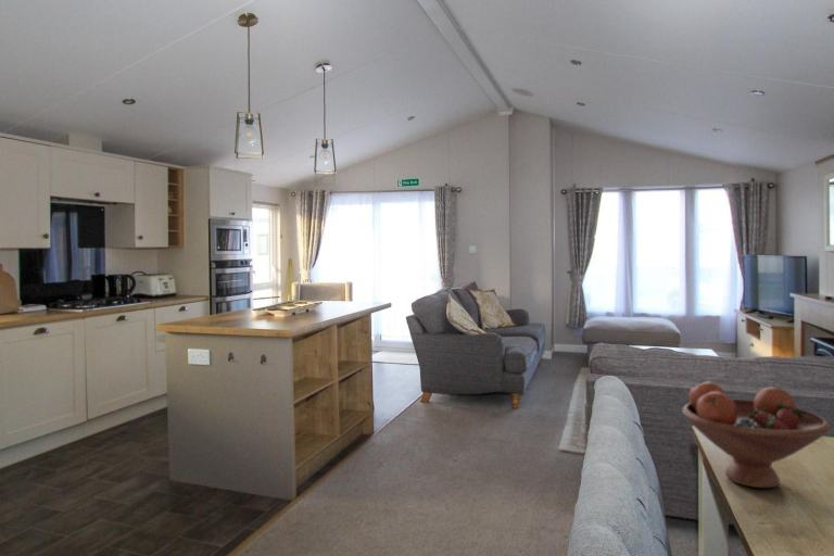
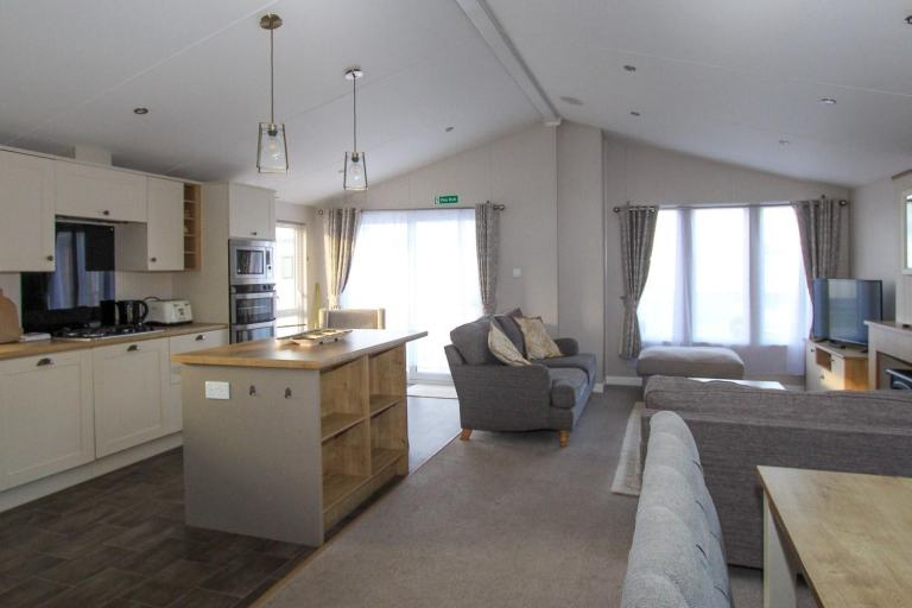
- fruit bowl (751, 433)
